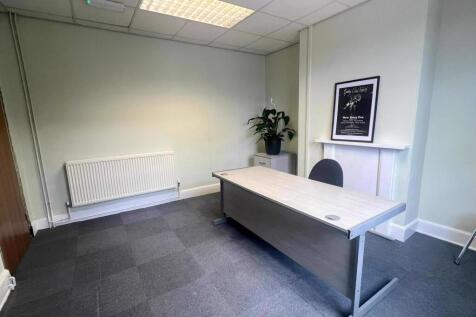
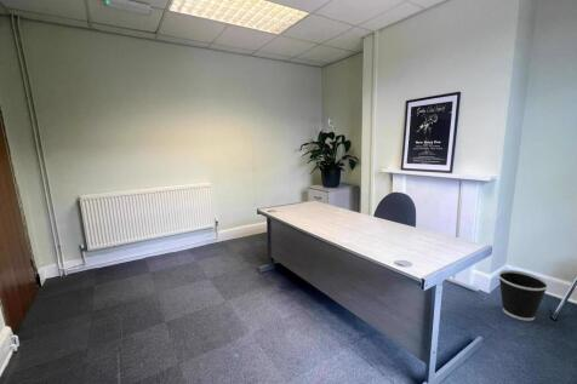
+ wastebasket (520, 296)
